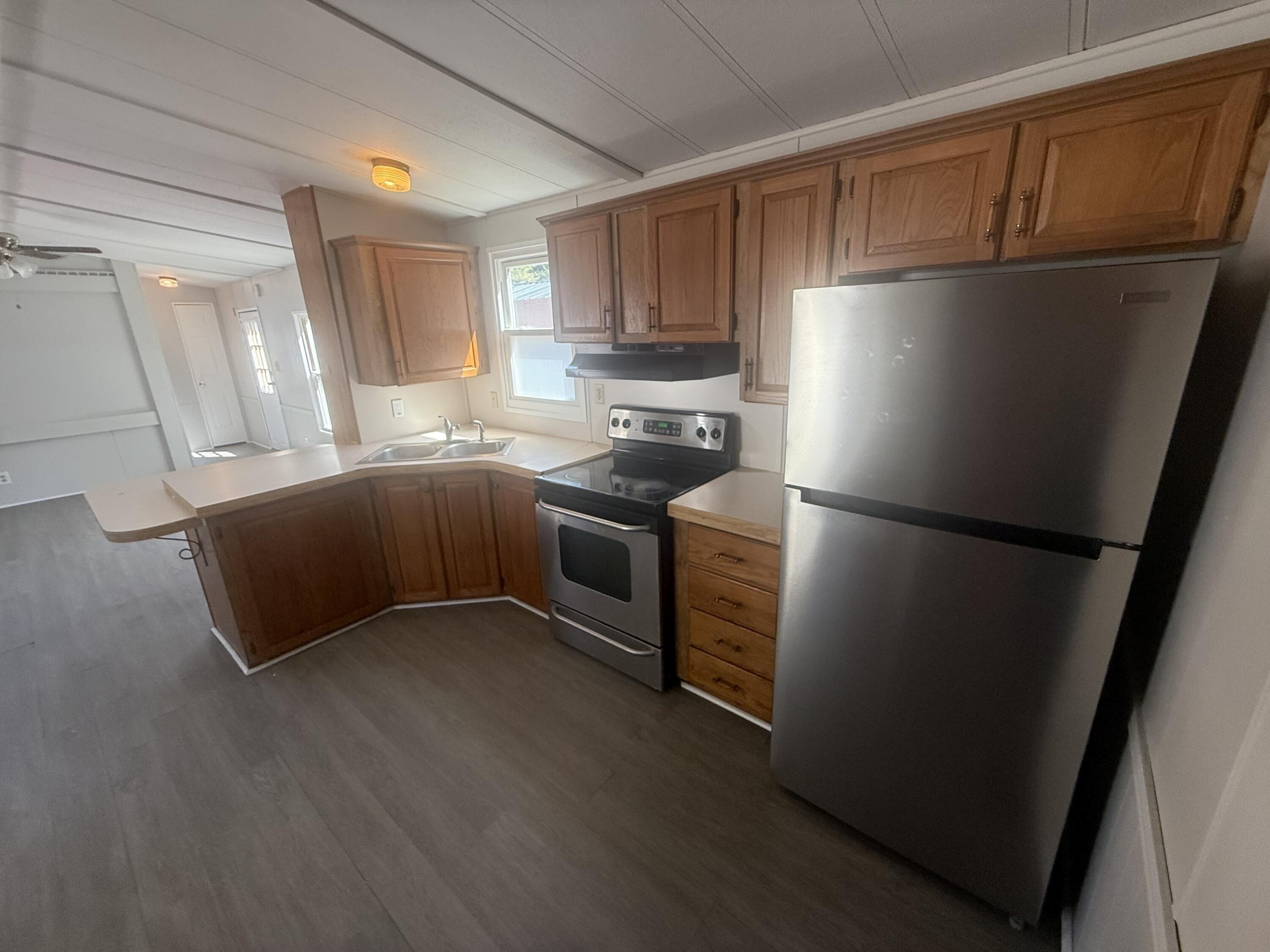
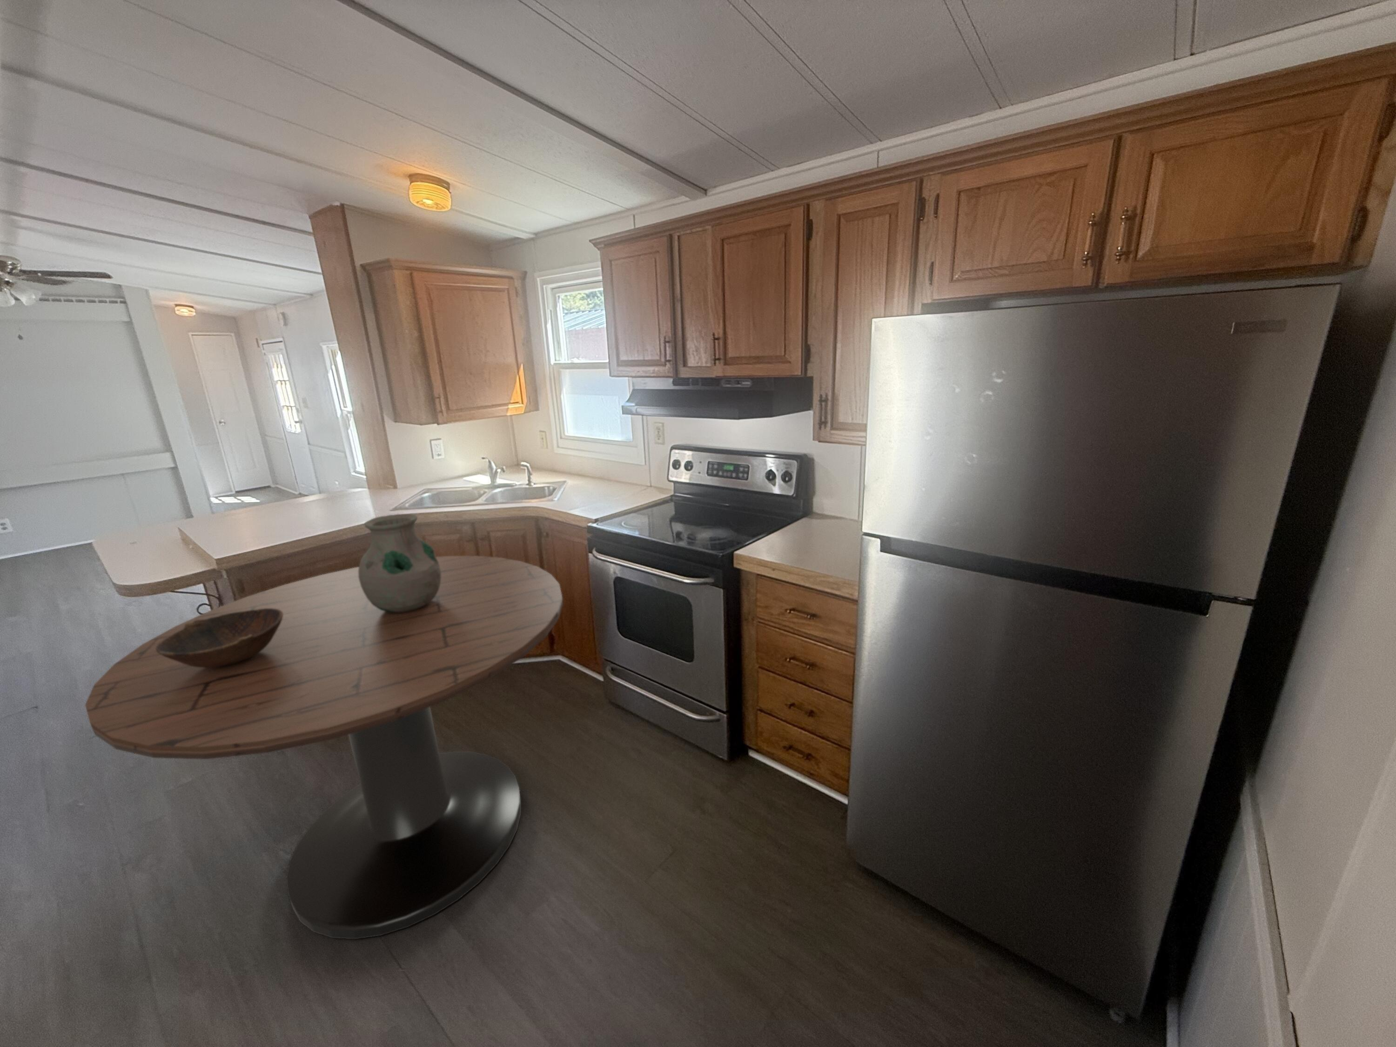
+ dining table (394, 734)
+ bowl (228, 642)
+ vase (400, 563)
